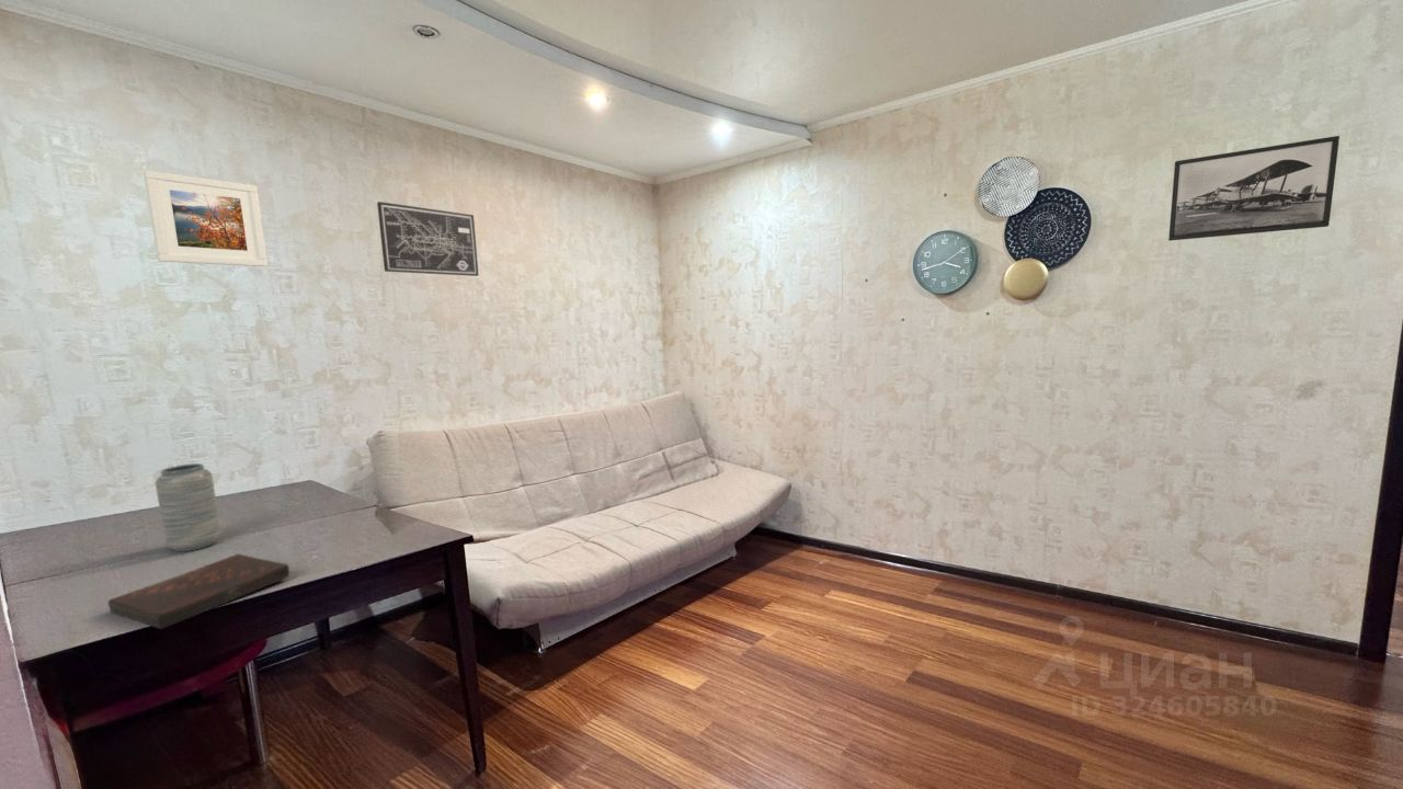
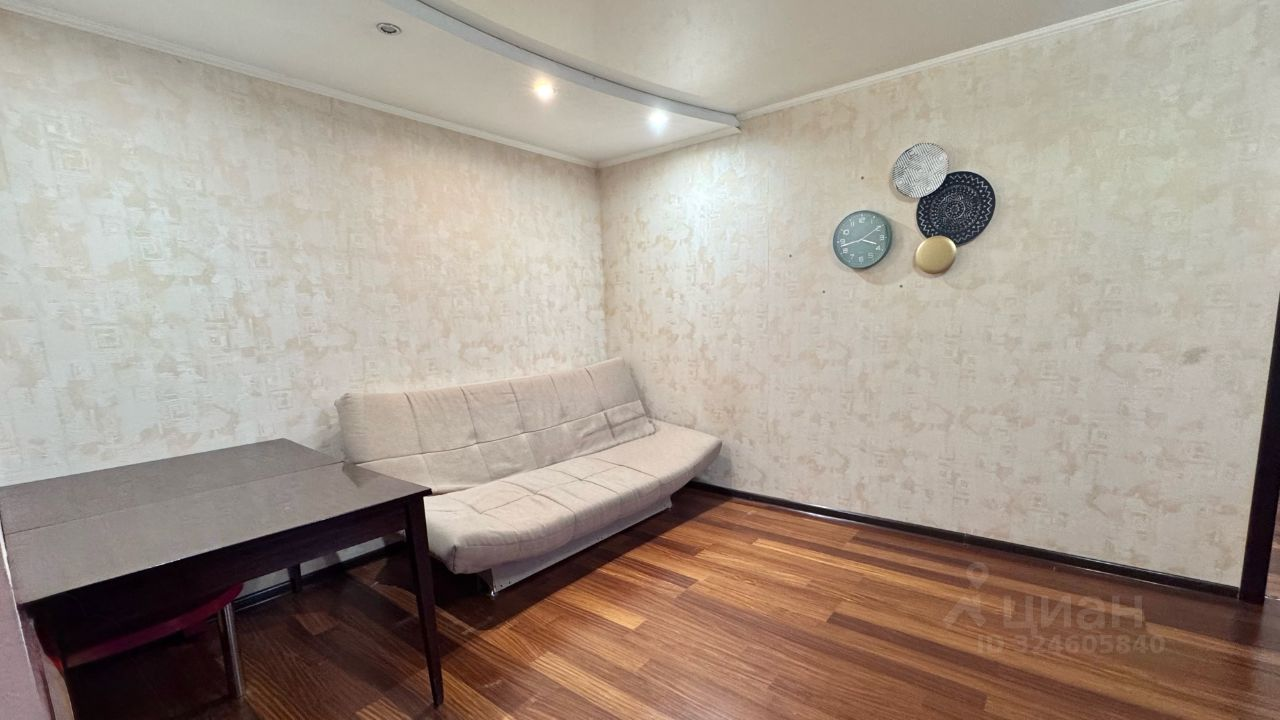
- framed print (1247, 192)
- wall art (431, 241)
- vase (189, 506)
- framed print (209, 221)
- book (204, 586)
